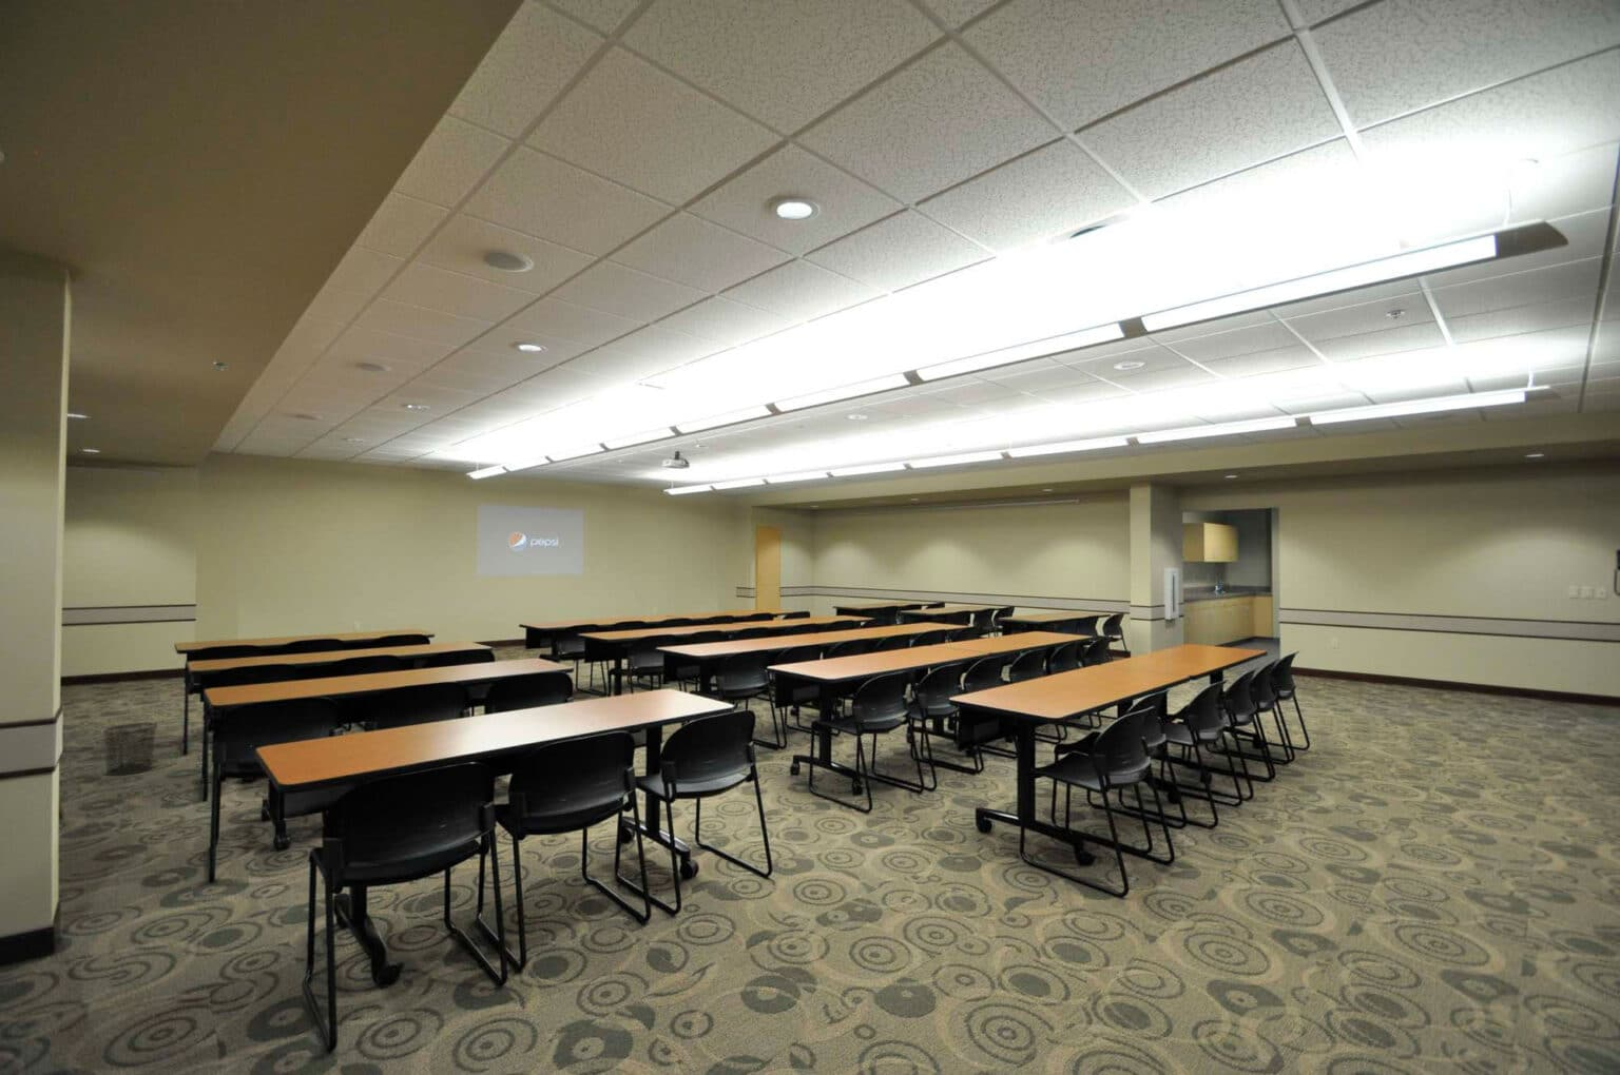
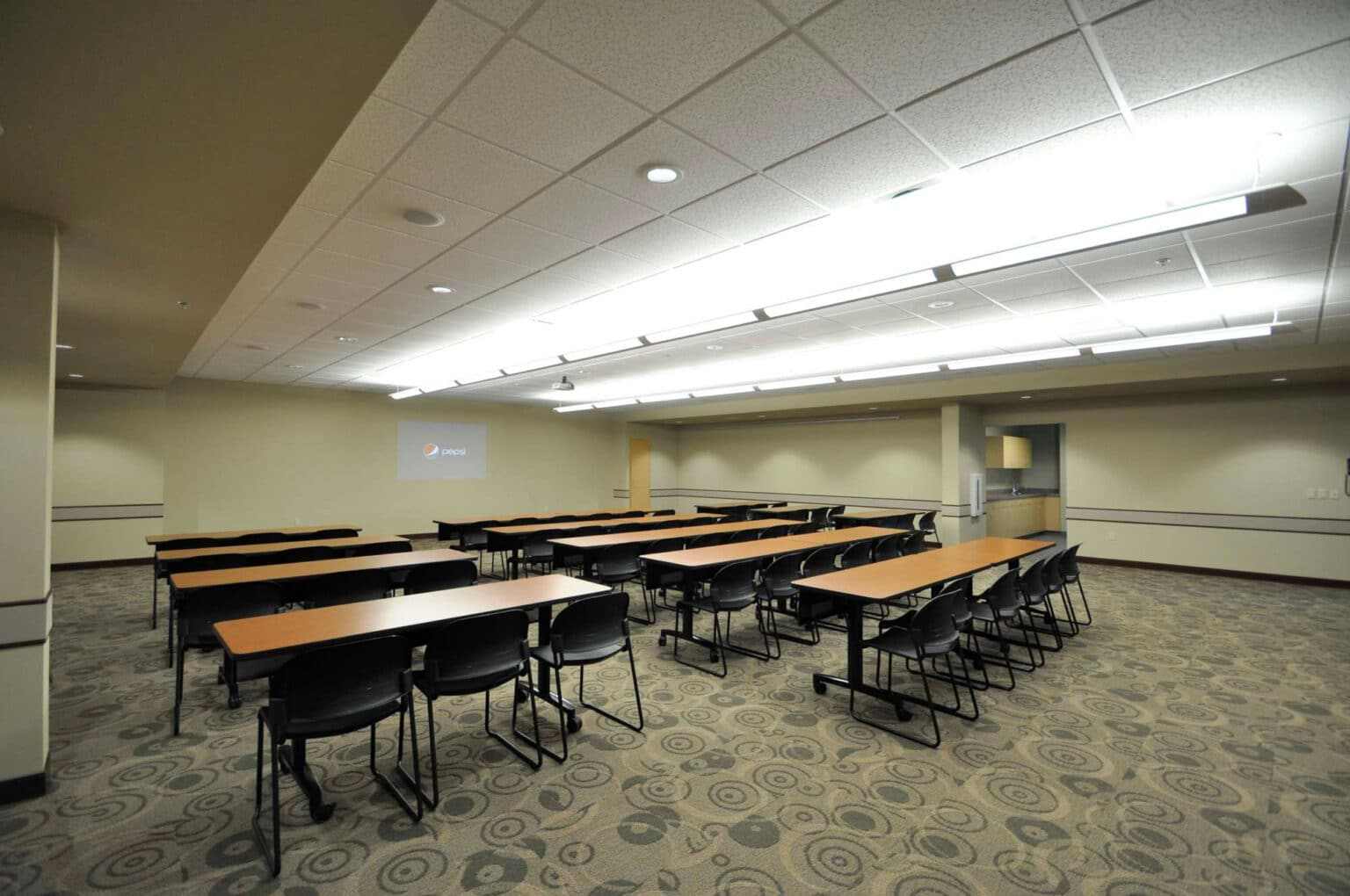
- trash can (131, 750)
